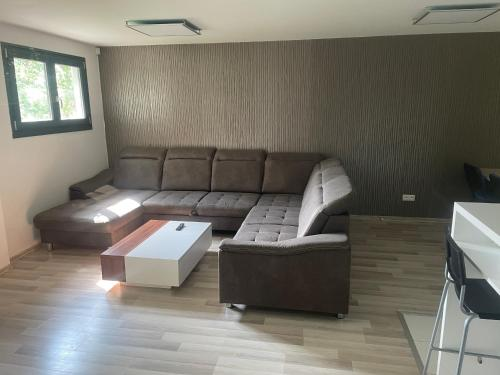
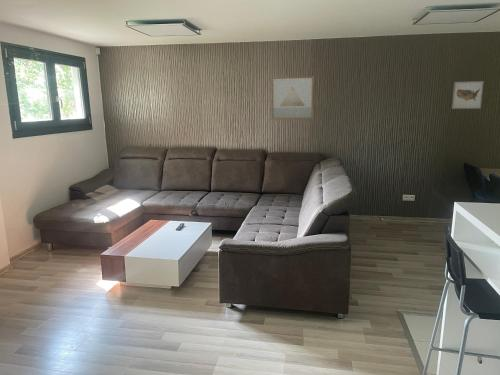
+ wall art (292, 98)
+ wall art (467, 95)
